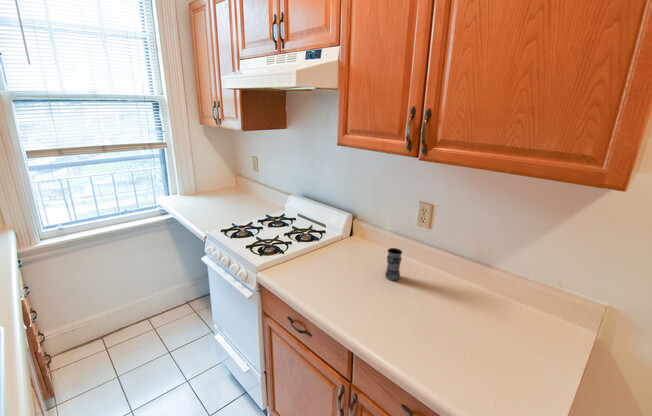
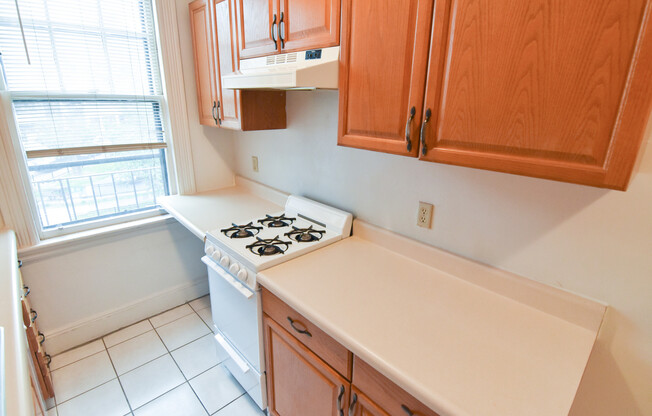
- jar (393, 264)
